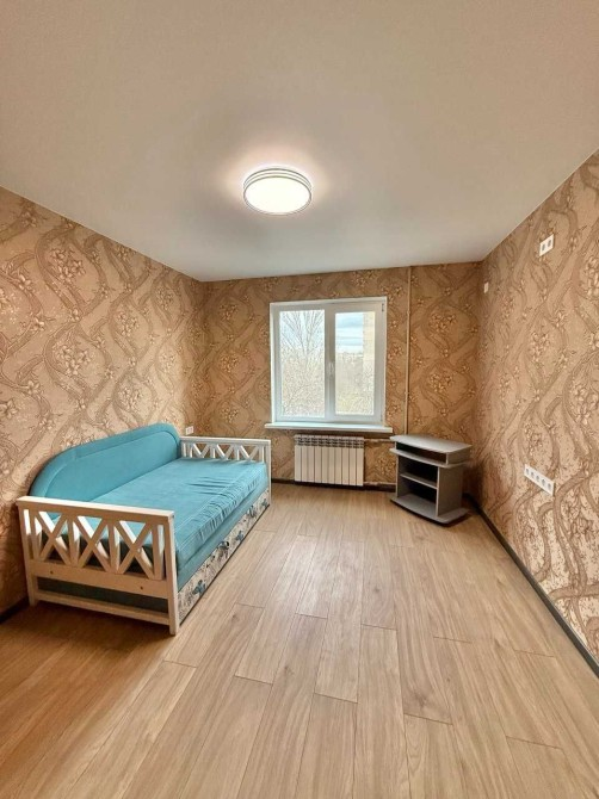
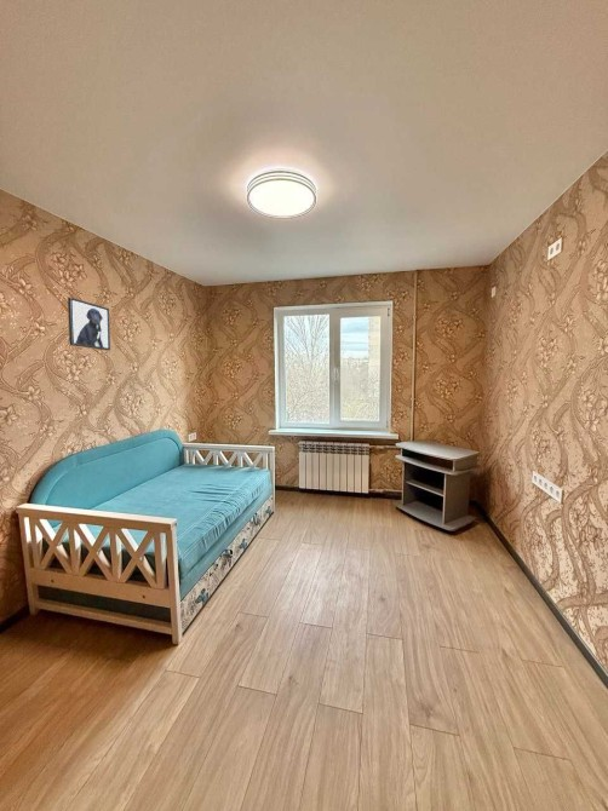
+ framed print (90, 326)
